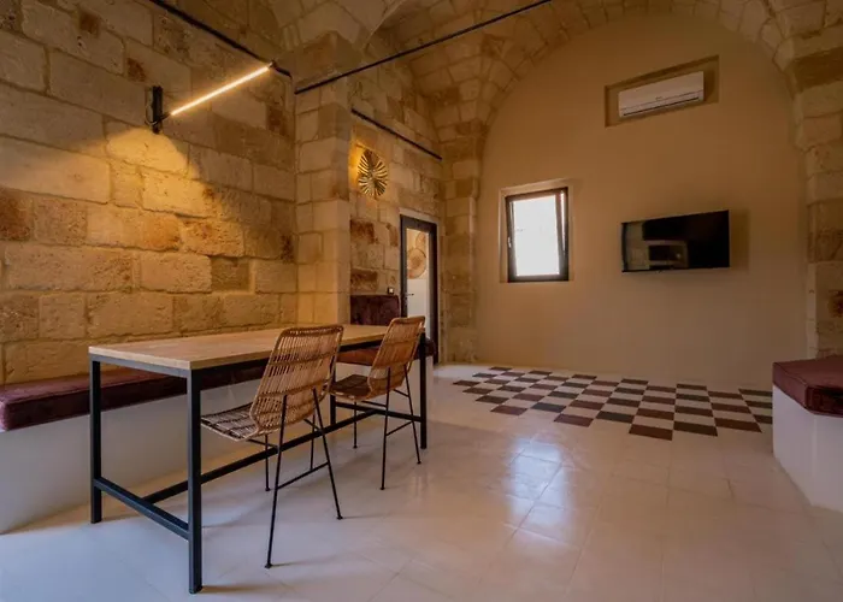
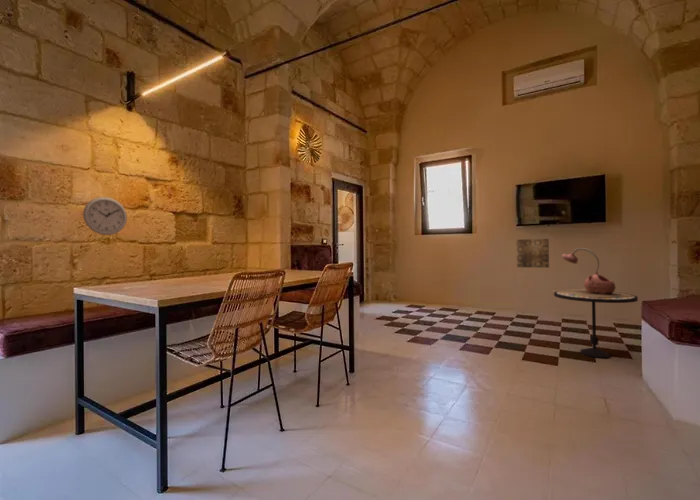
+ wall clock (106, 216)
+ side table (594, 324)
+ table lamp (589, 275)
+ wall art (532, 253)
